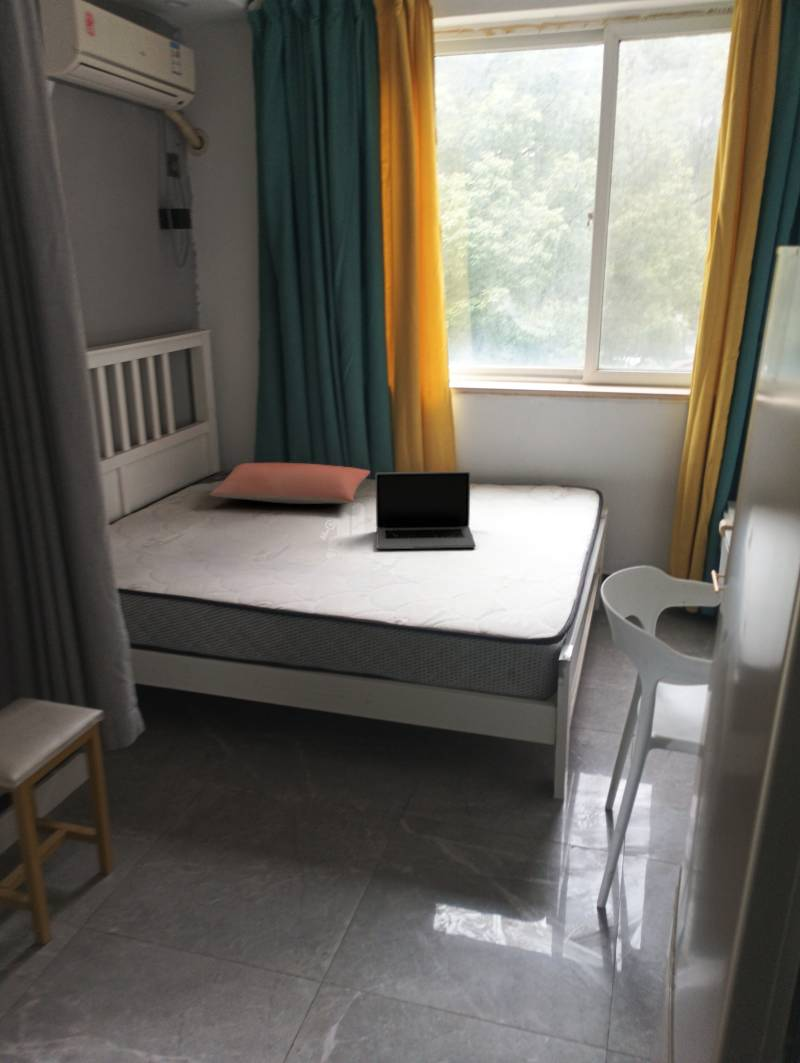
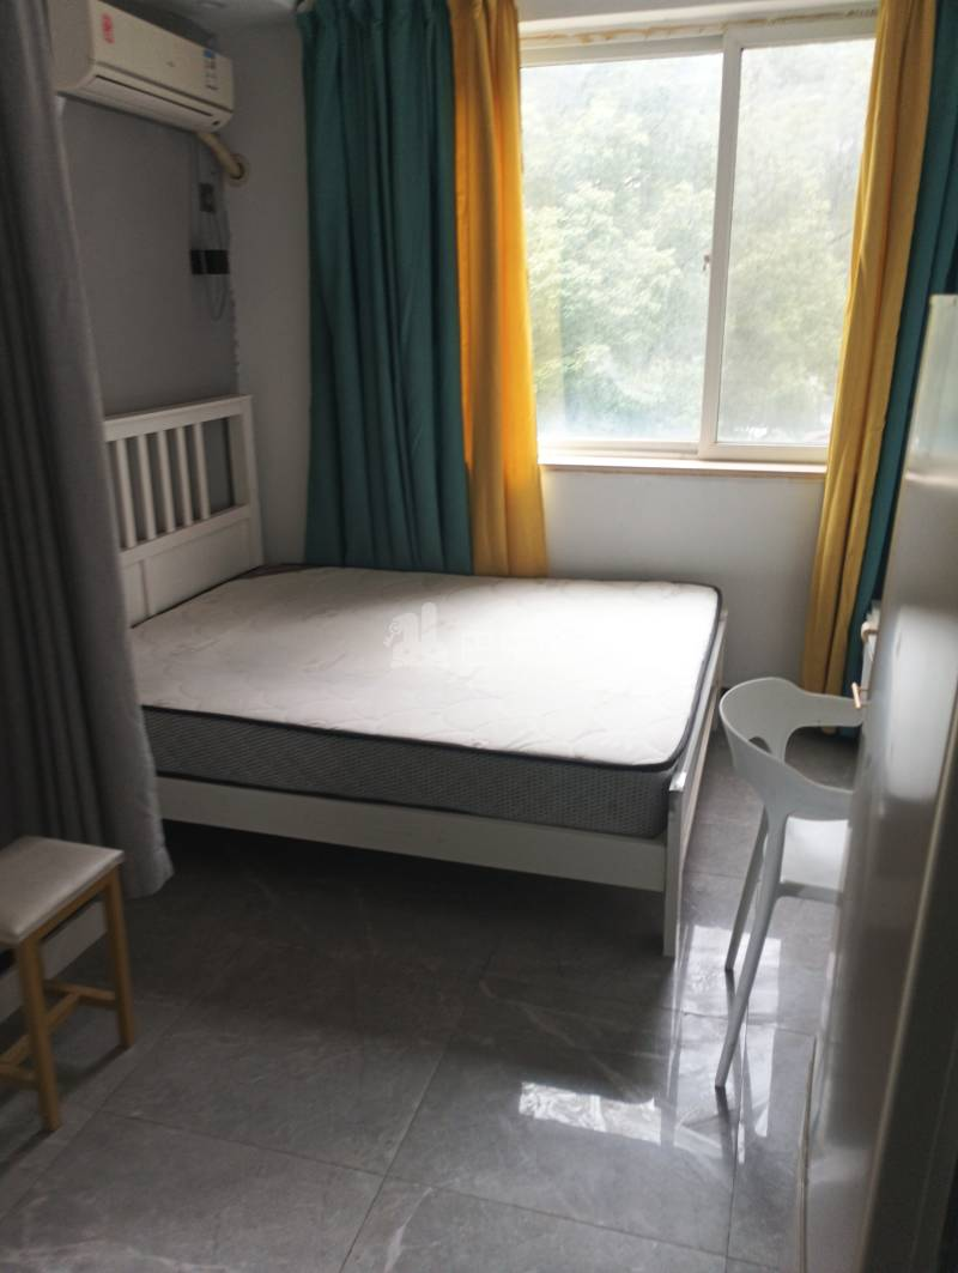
- pillow (291, 483)
- laptop (424, 510)
